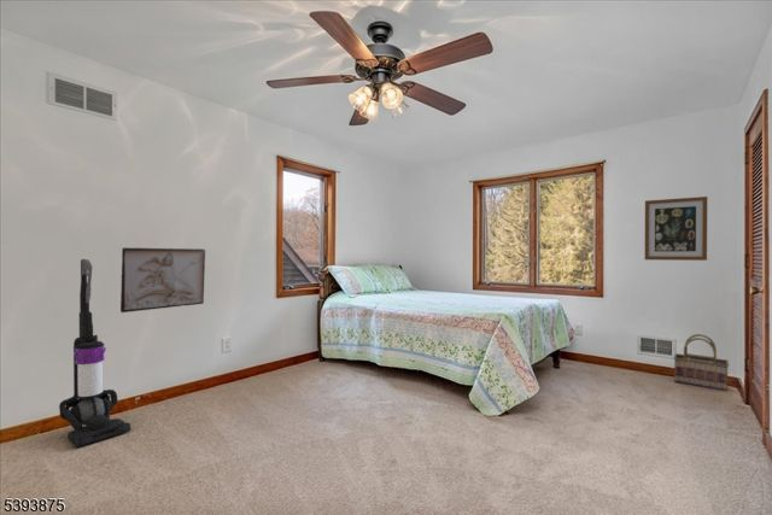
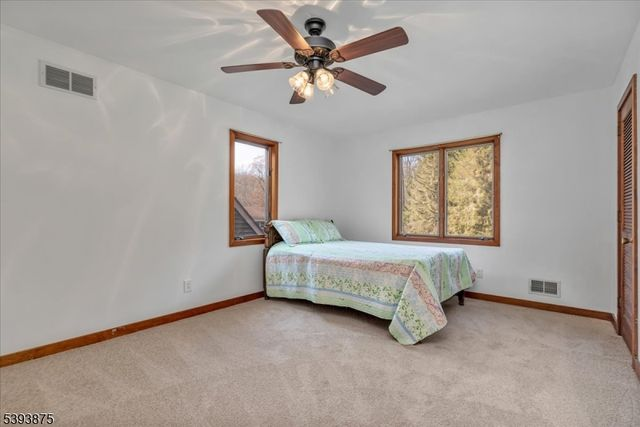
- vacuum cleaner (92, 345)
- relief panel (166, 277)
- basket (700, 359)
- wall art (674, 229)
